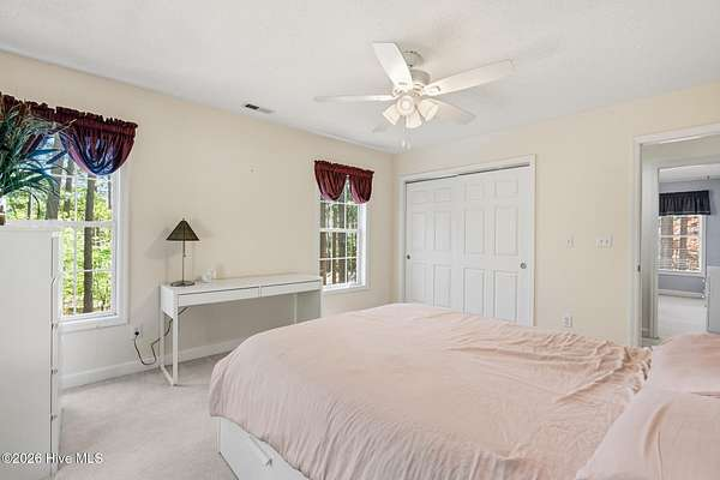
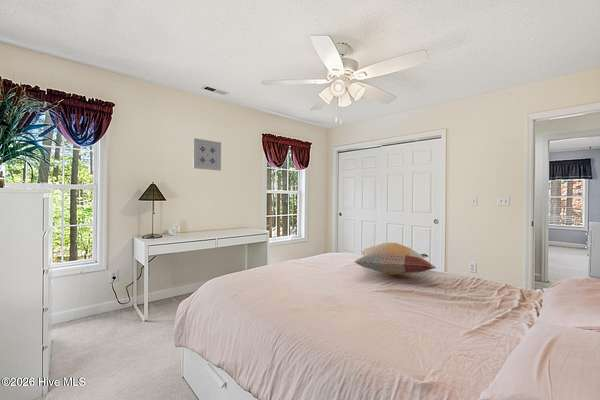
+ decorative pillow (393, 258)
+ wall art (207, 154)
